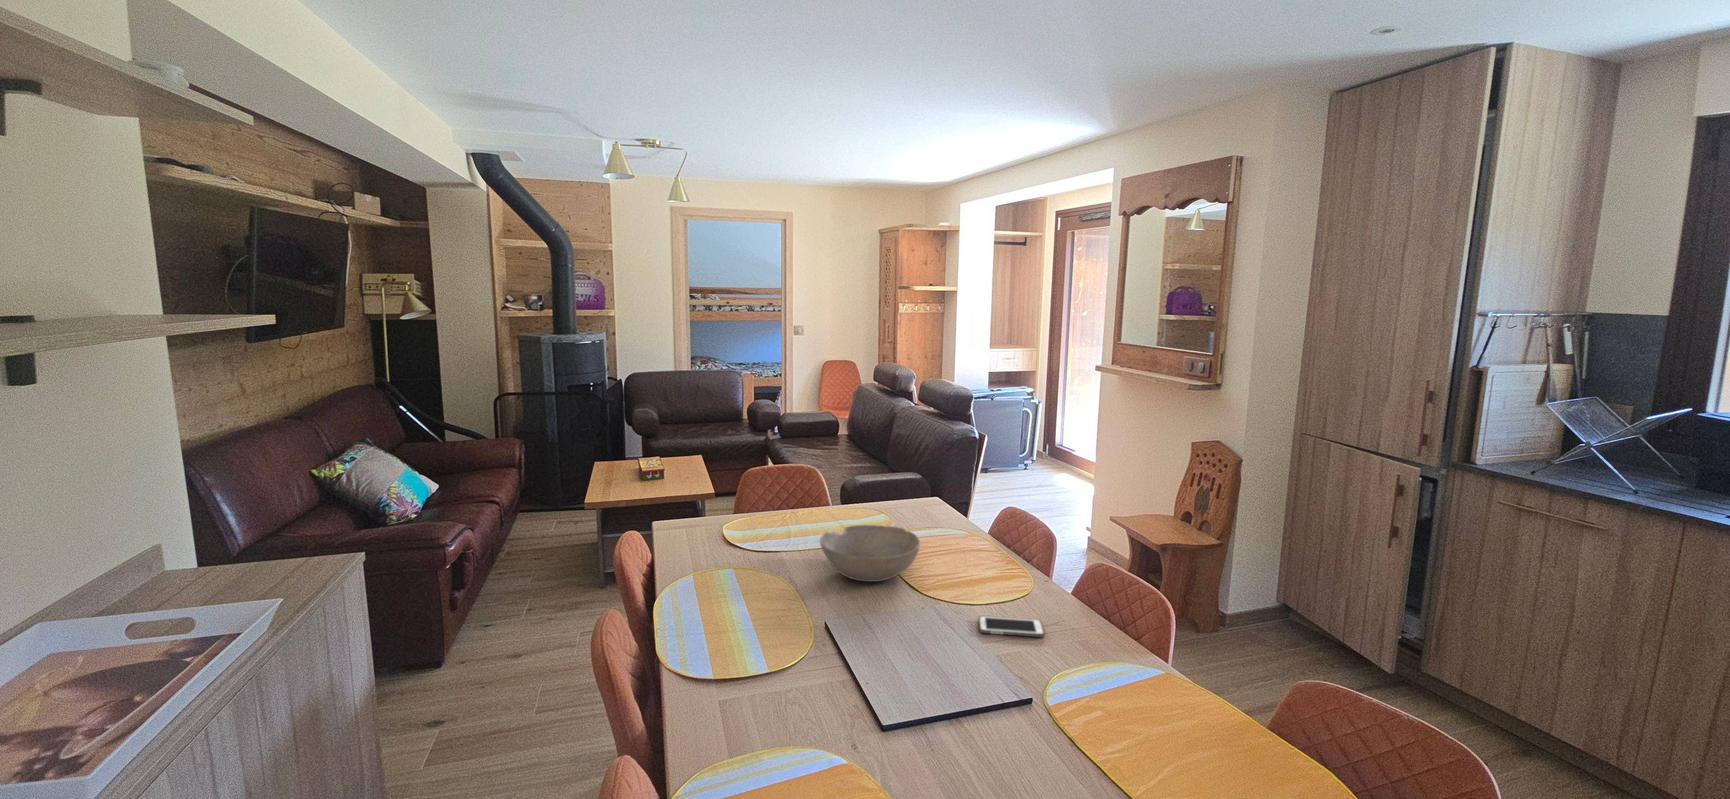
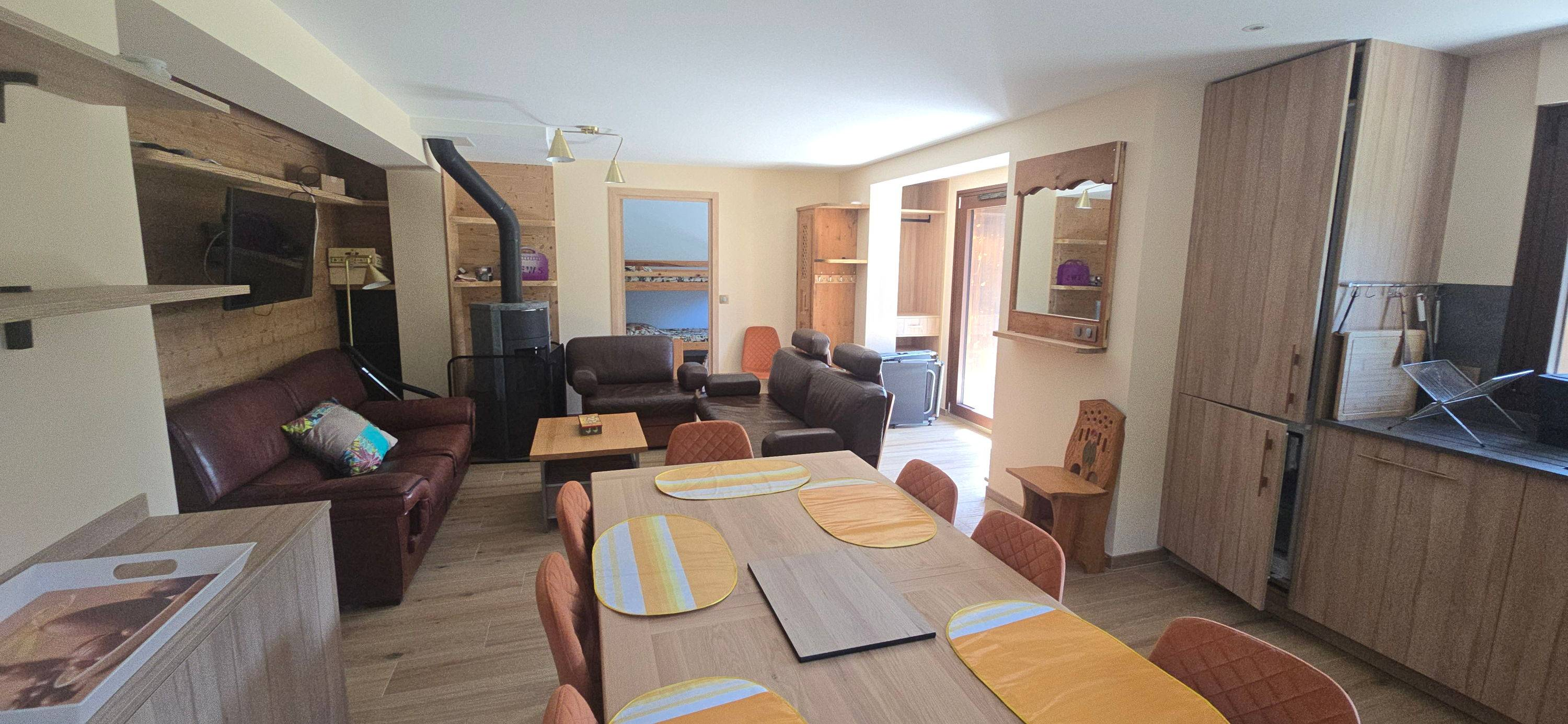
- bowl (871, 556)
- cell phone (1011, 626)
